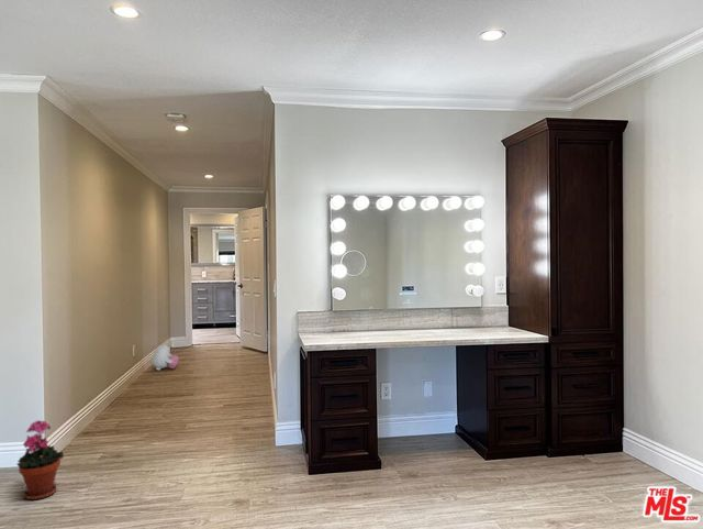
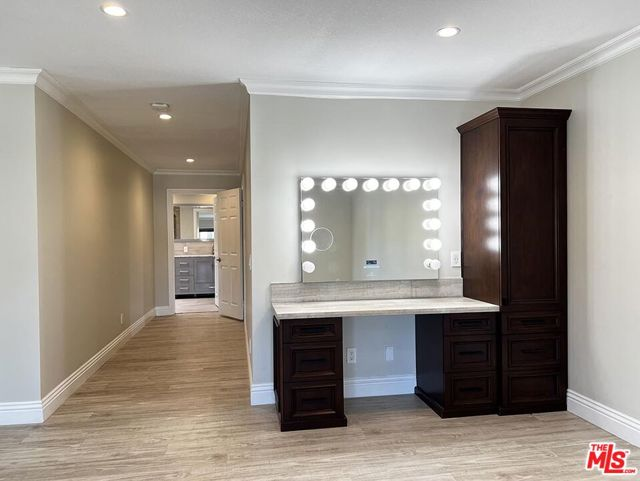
- plush toy (165, 356)
- potted plant (37, 458)
